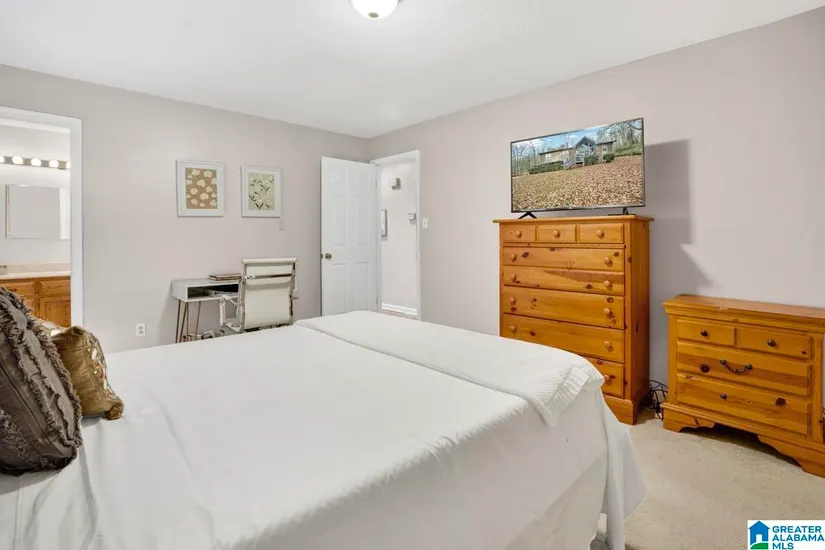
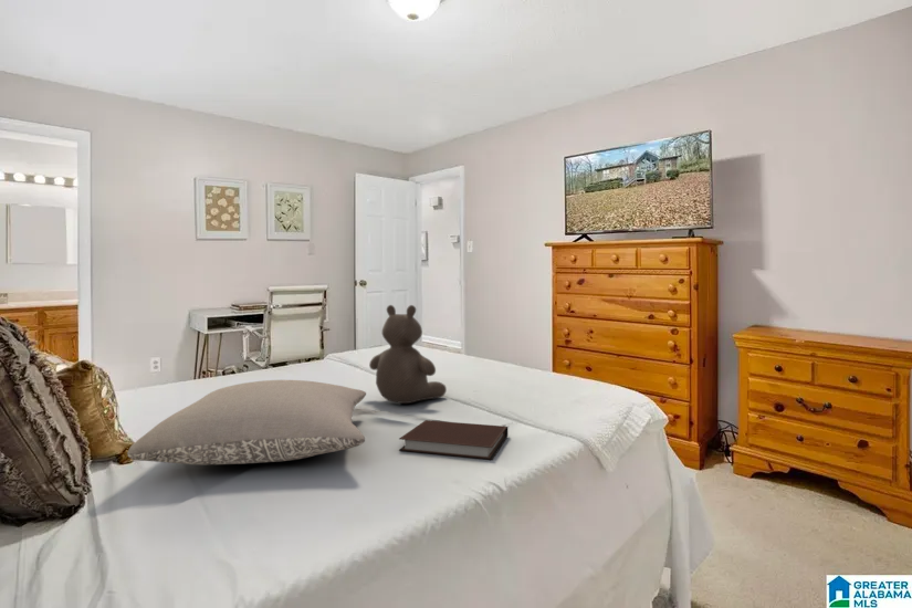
+ teddy bear (410, 352)
+ notebook (455, 437)
+ pillow (274, 416)
